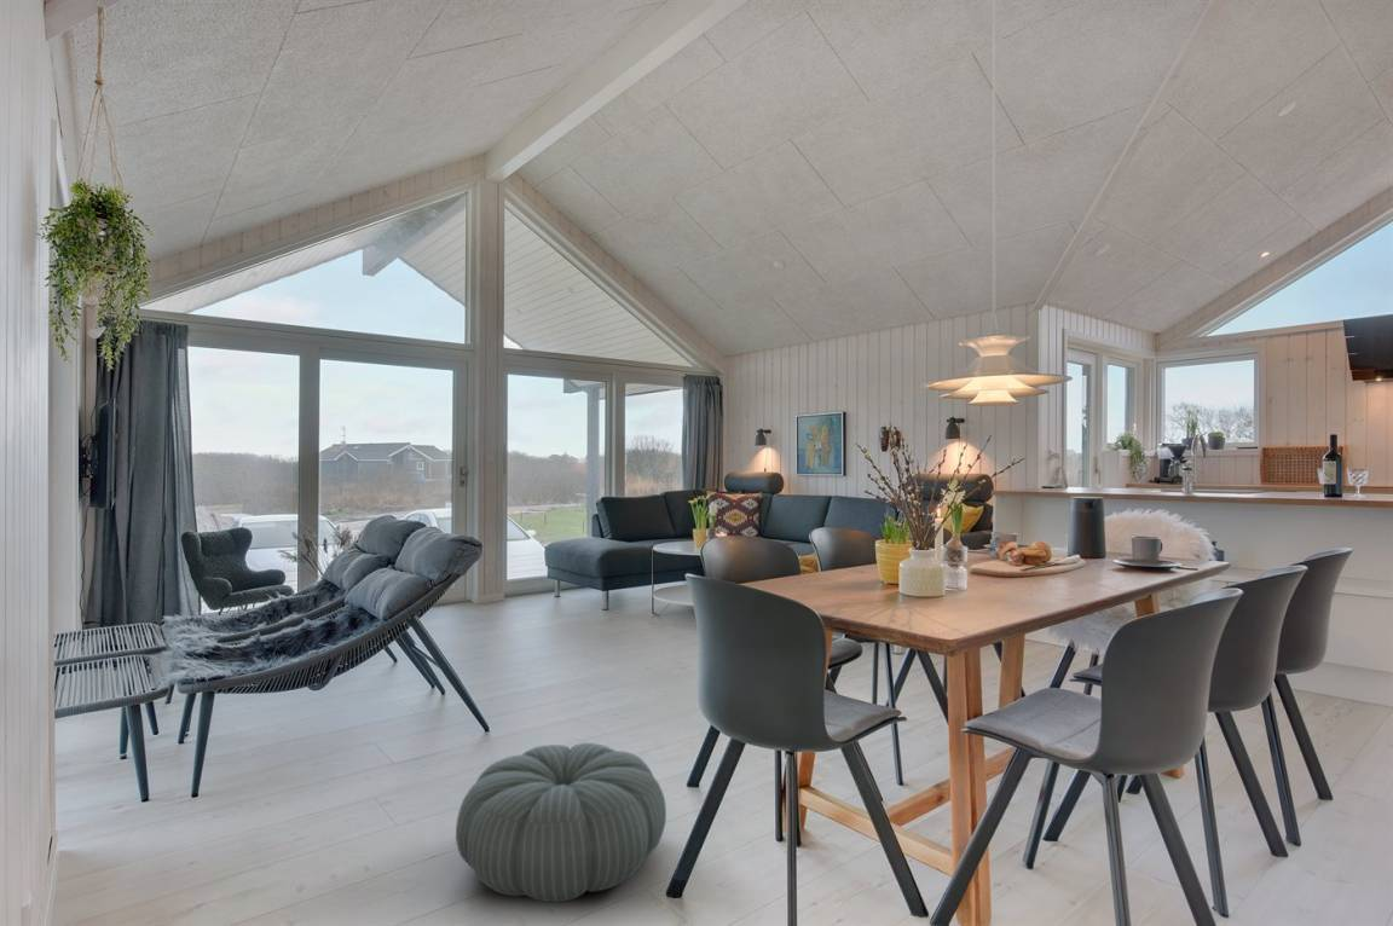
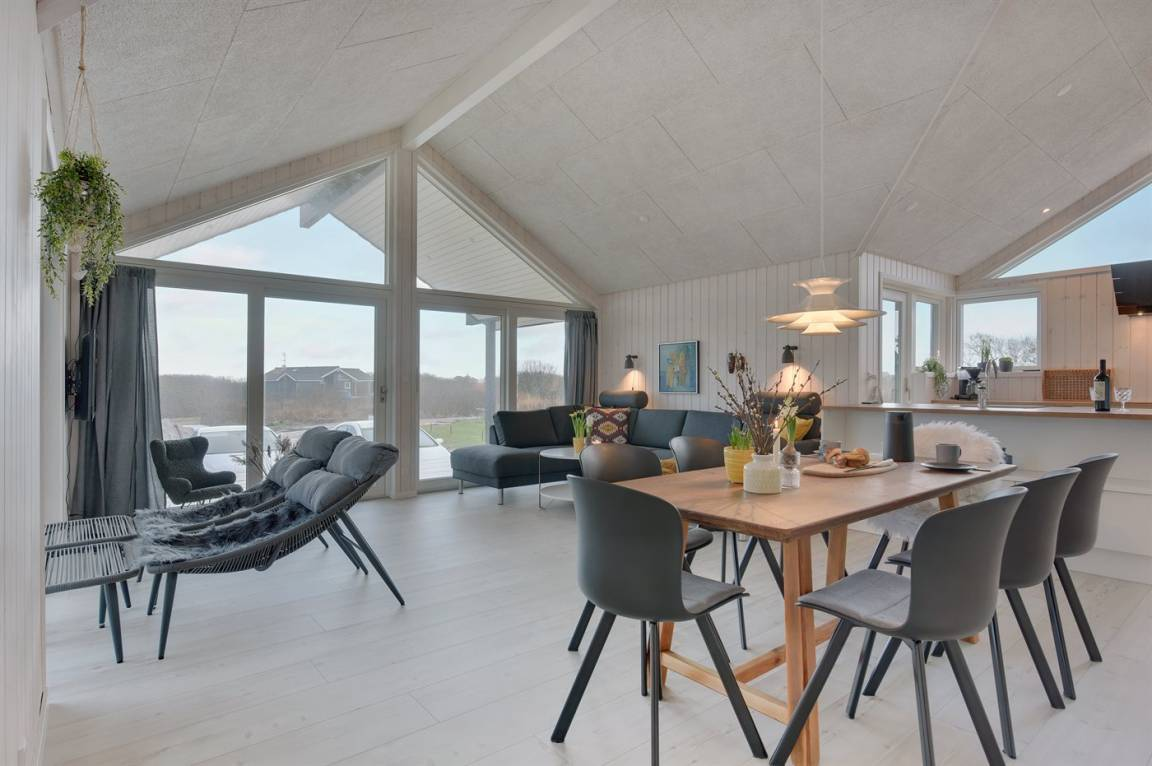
- pouf (562, 812)
